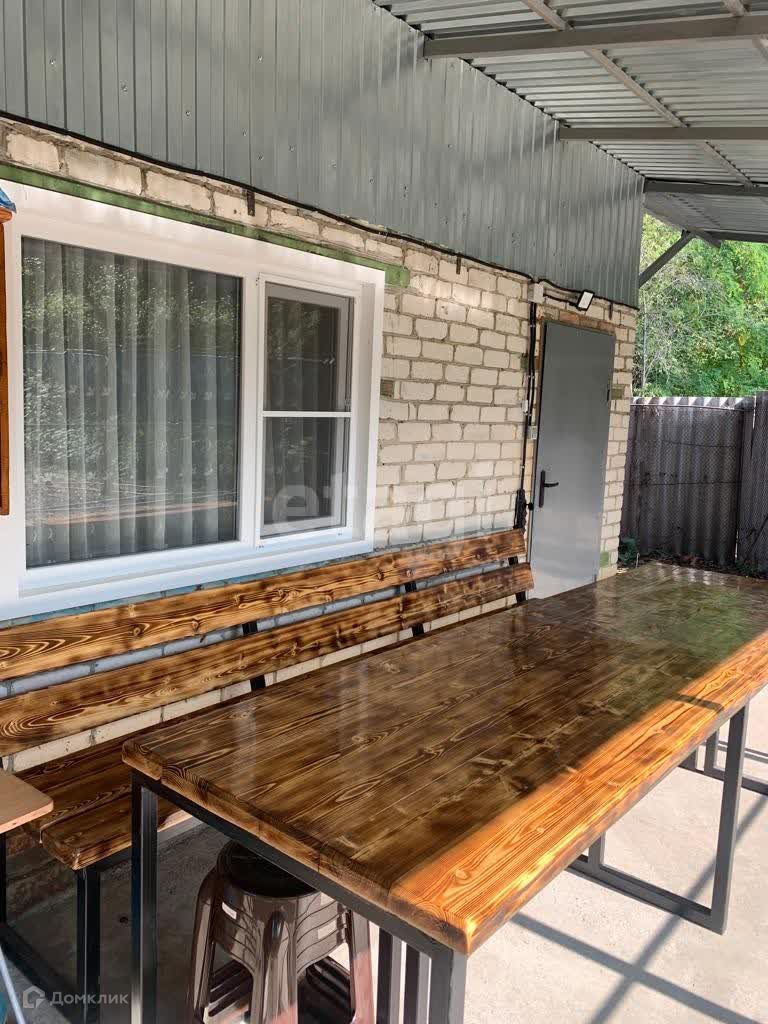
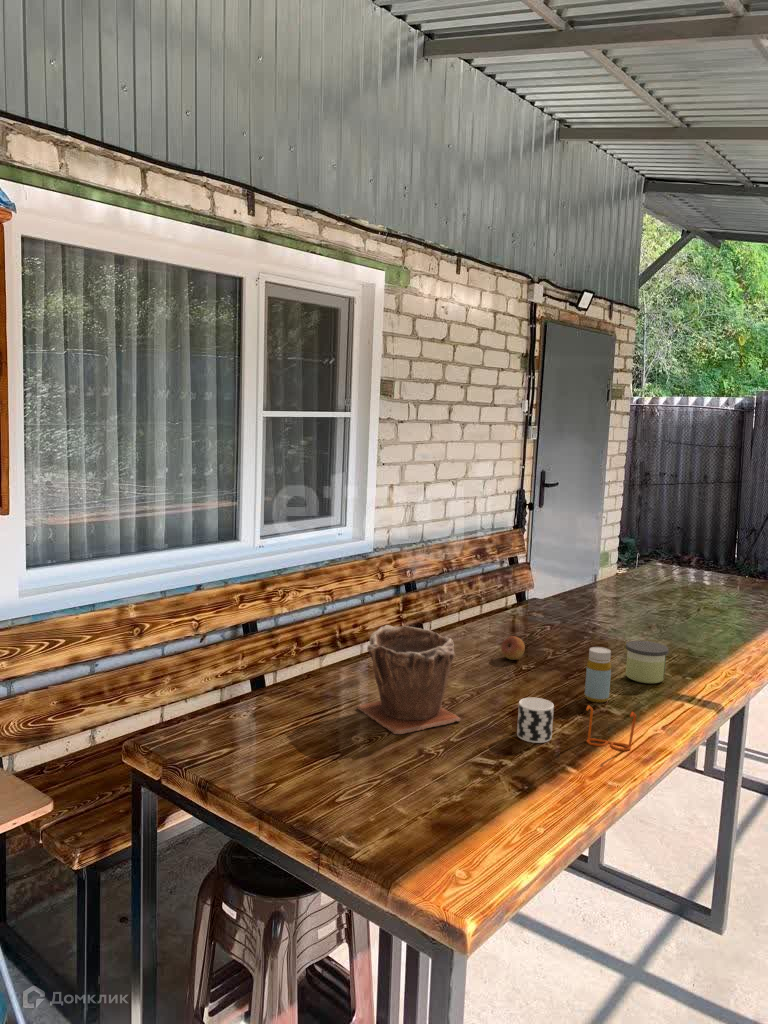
+ bottle (598, 674)
+ fruit (513, 647)
+ sunglasses (609, 741)
+ plant pot (409, 675)
+ cup (536, 718)
+ candle (645, 662)
